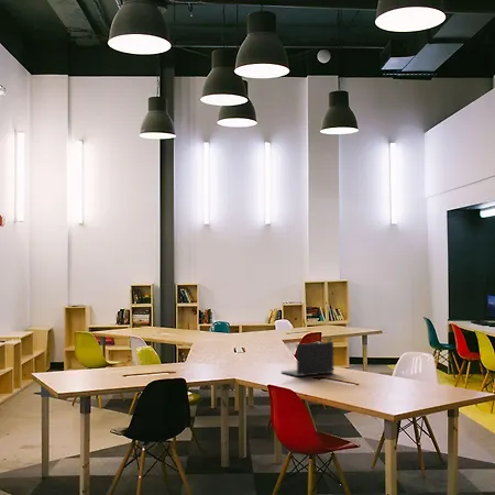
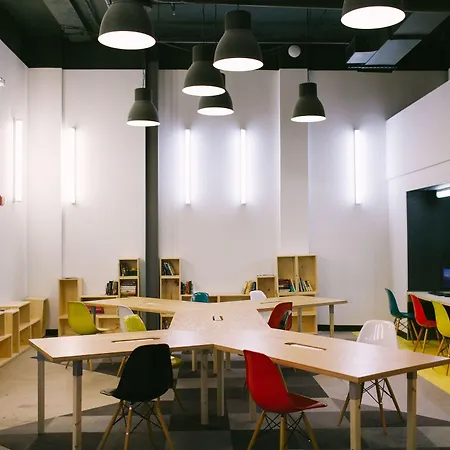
- laptop (307, 358)
